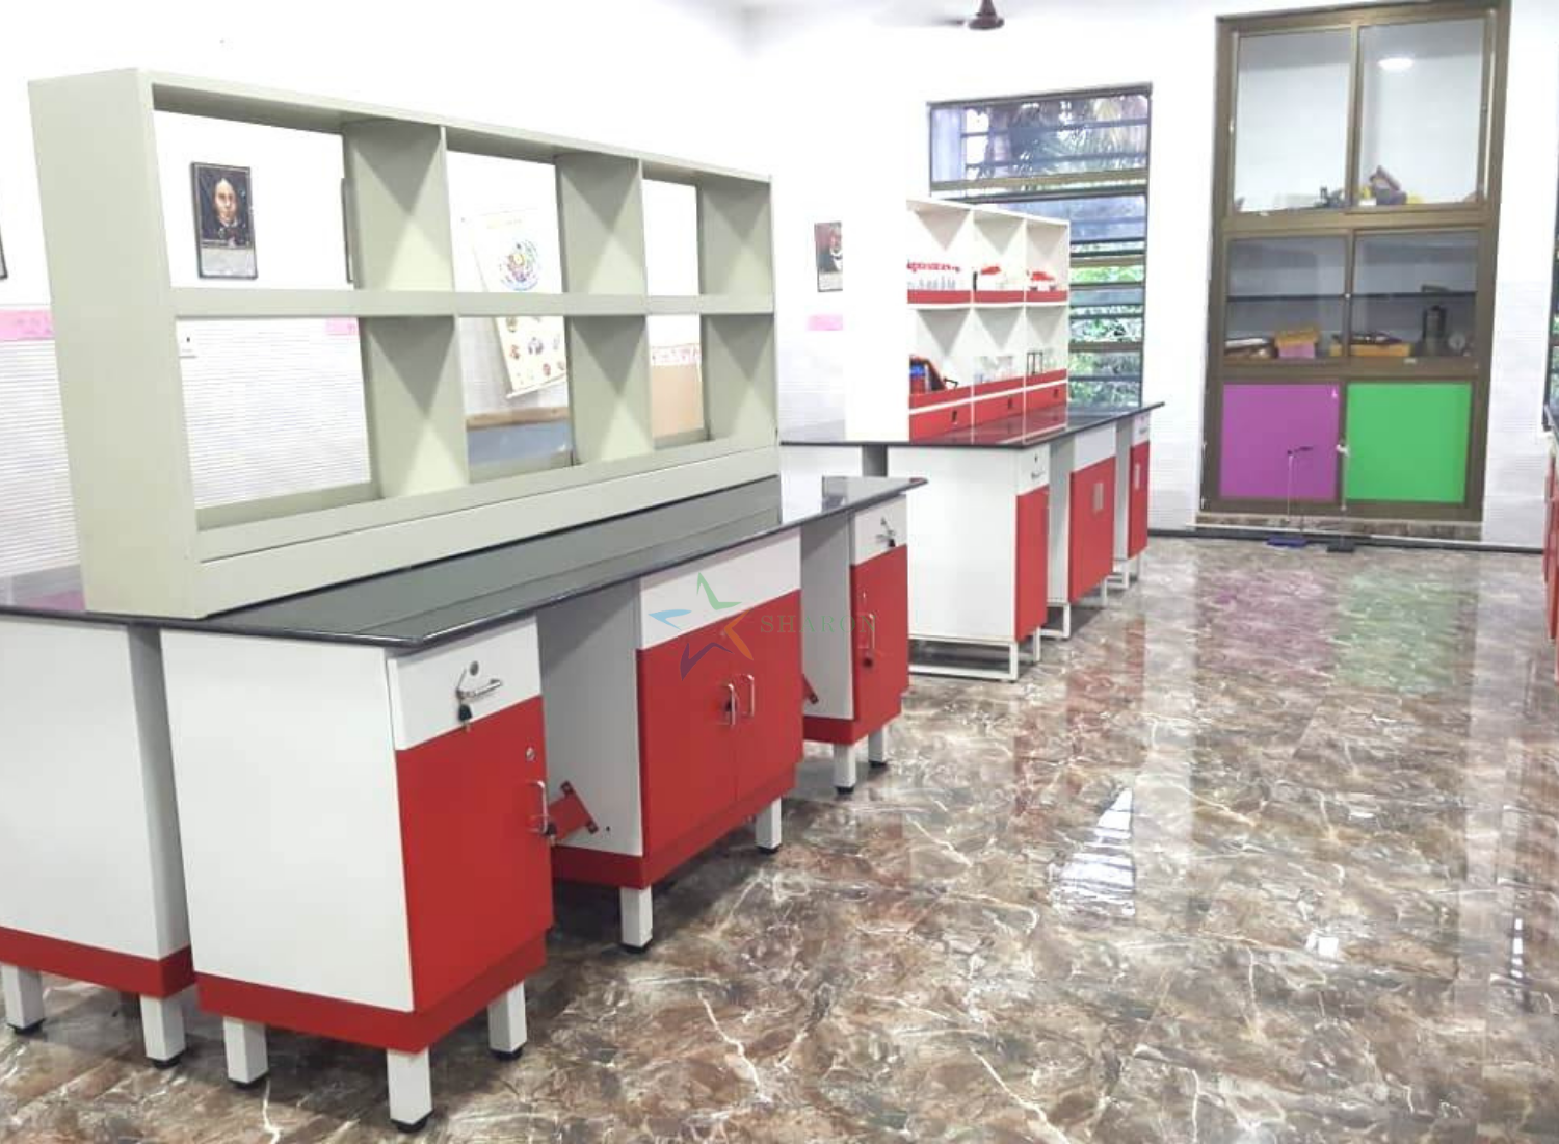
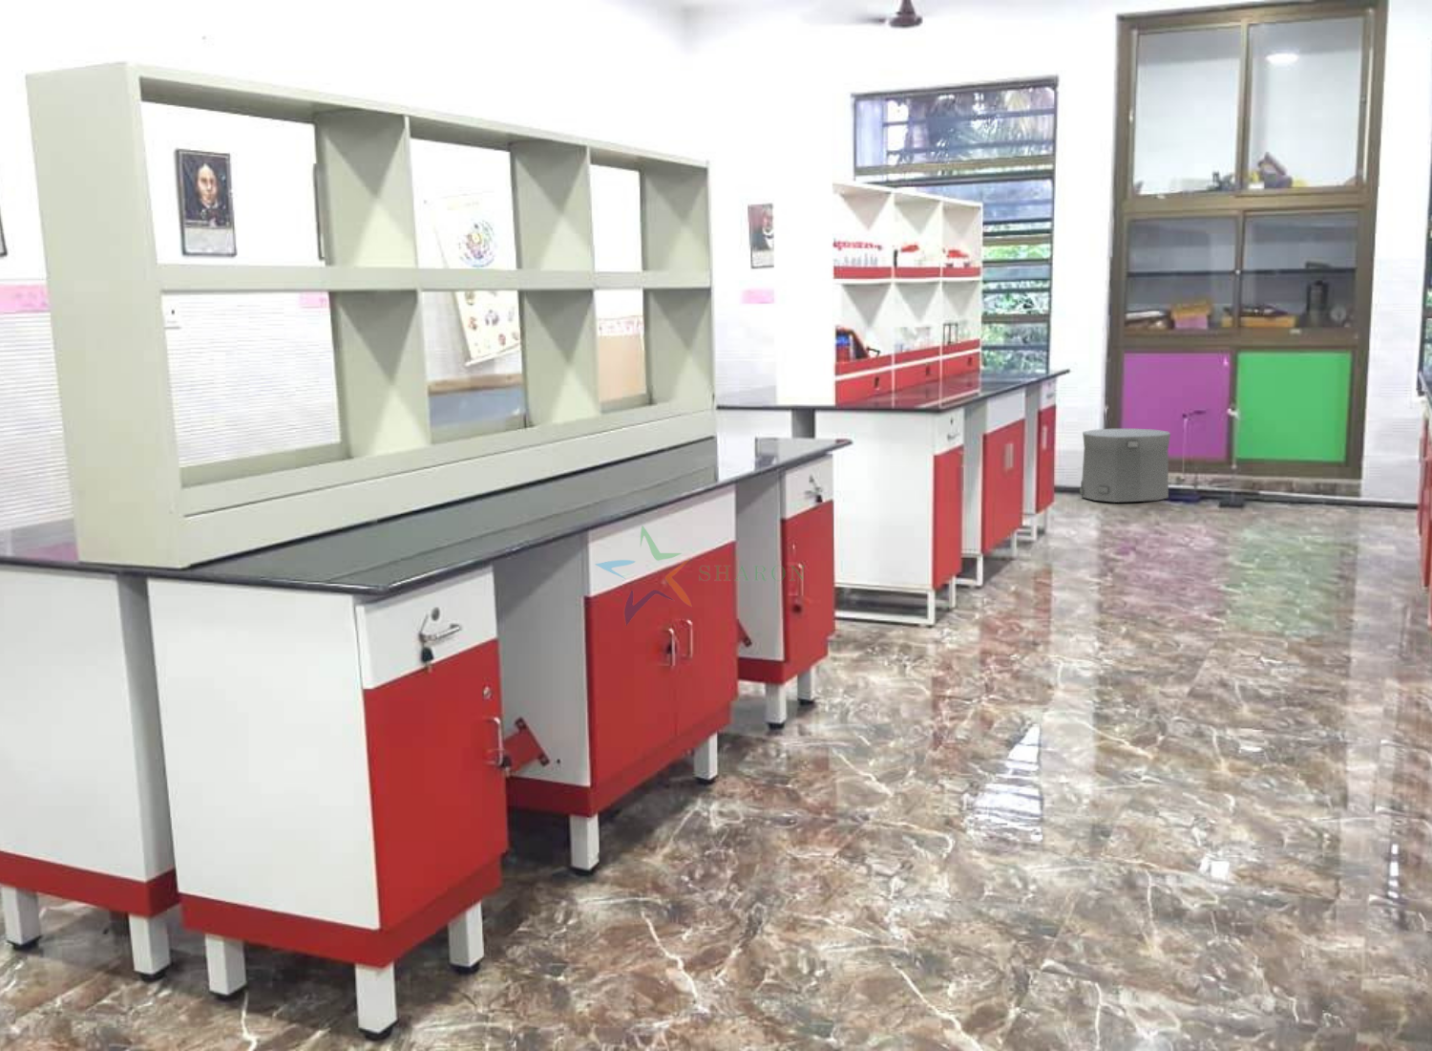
+ trash can (1125, 465)
